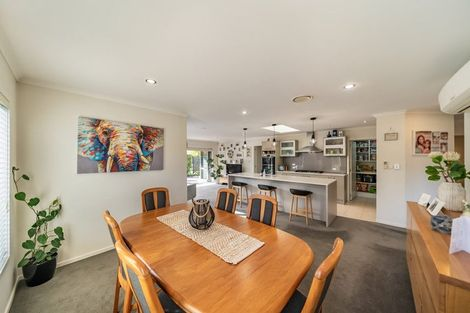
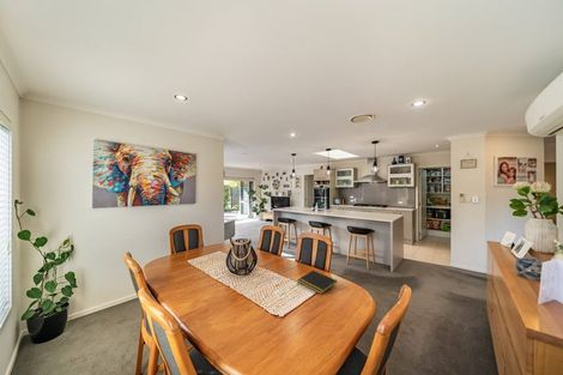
+ notepad (316, 280)
